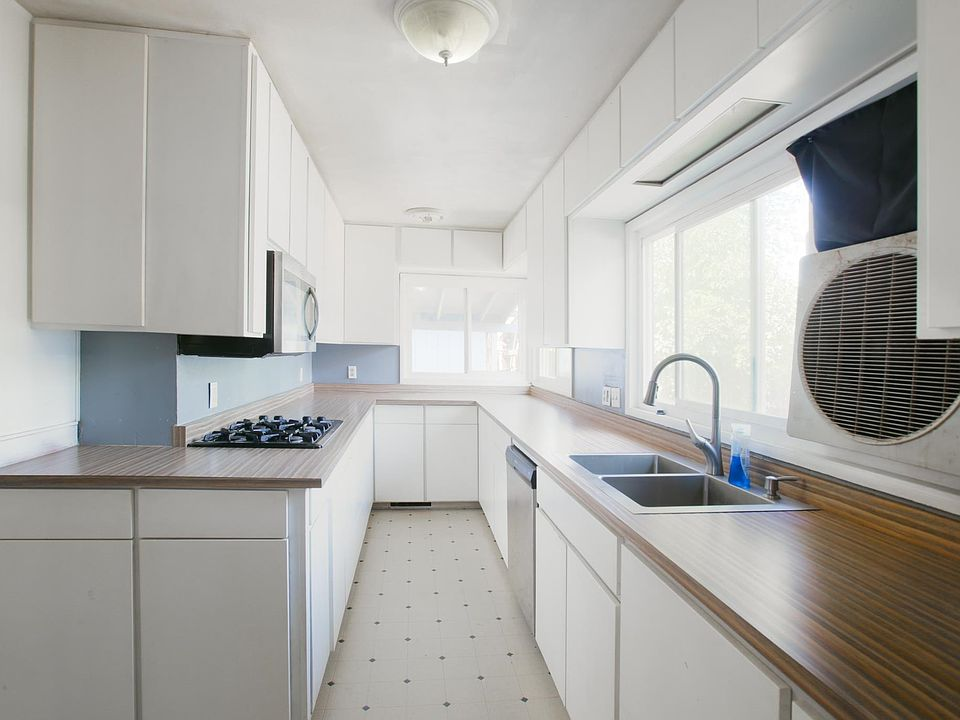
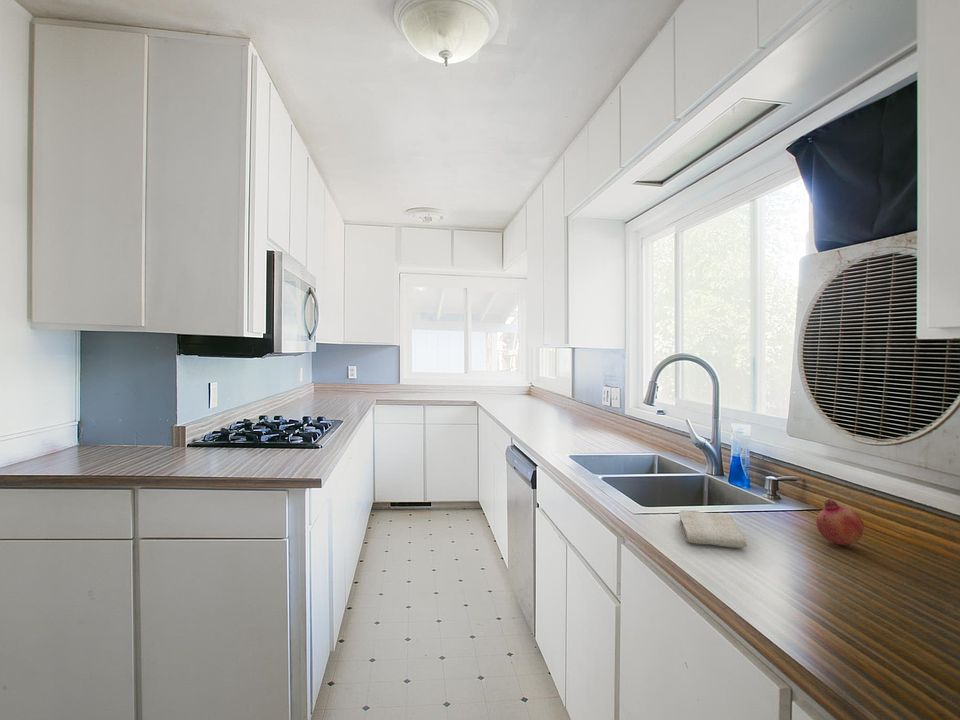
+ washcloth (709, 526)
+ fruit (839, 522)
